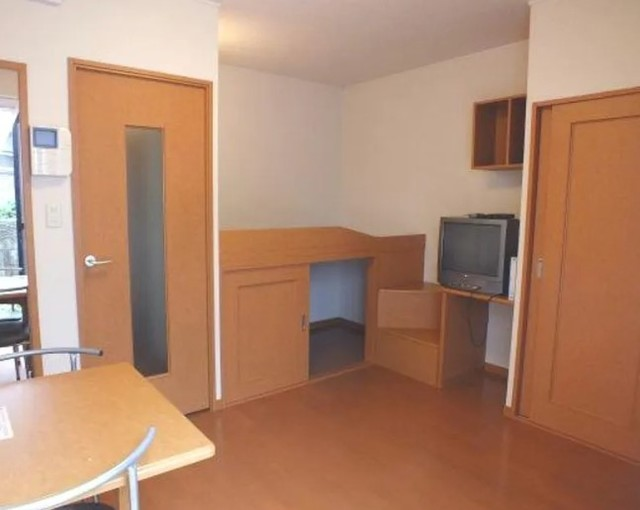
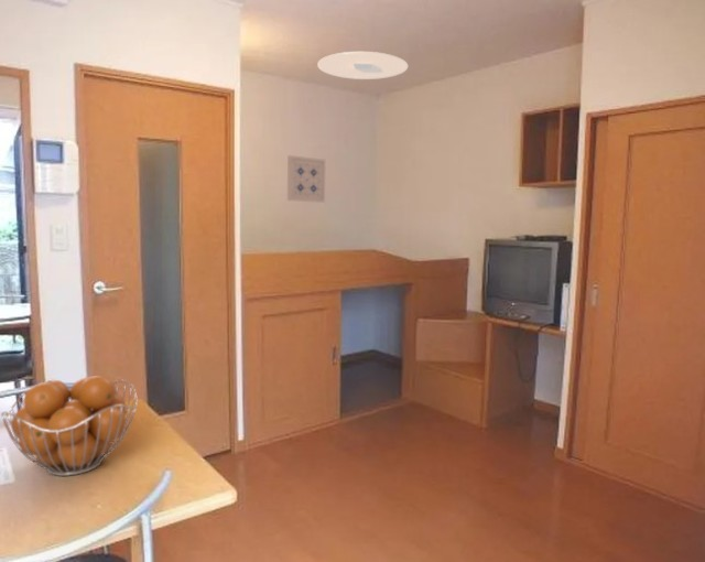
+ fruit basket (74, 421)
+ wall art (306, 180)
+ ceiling light (362, 62)
